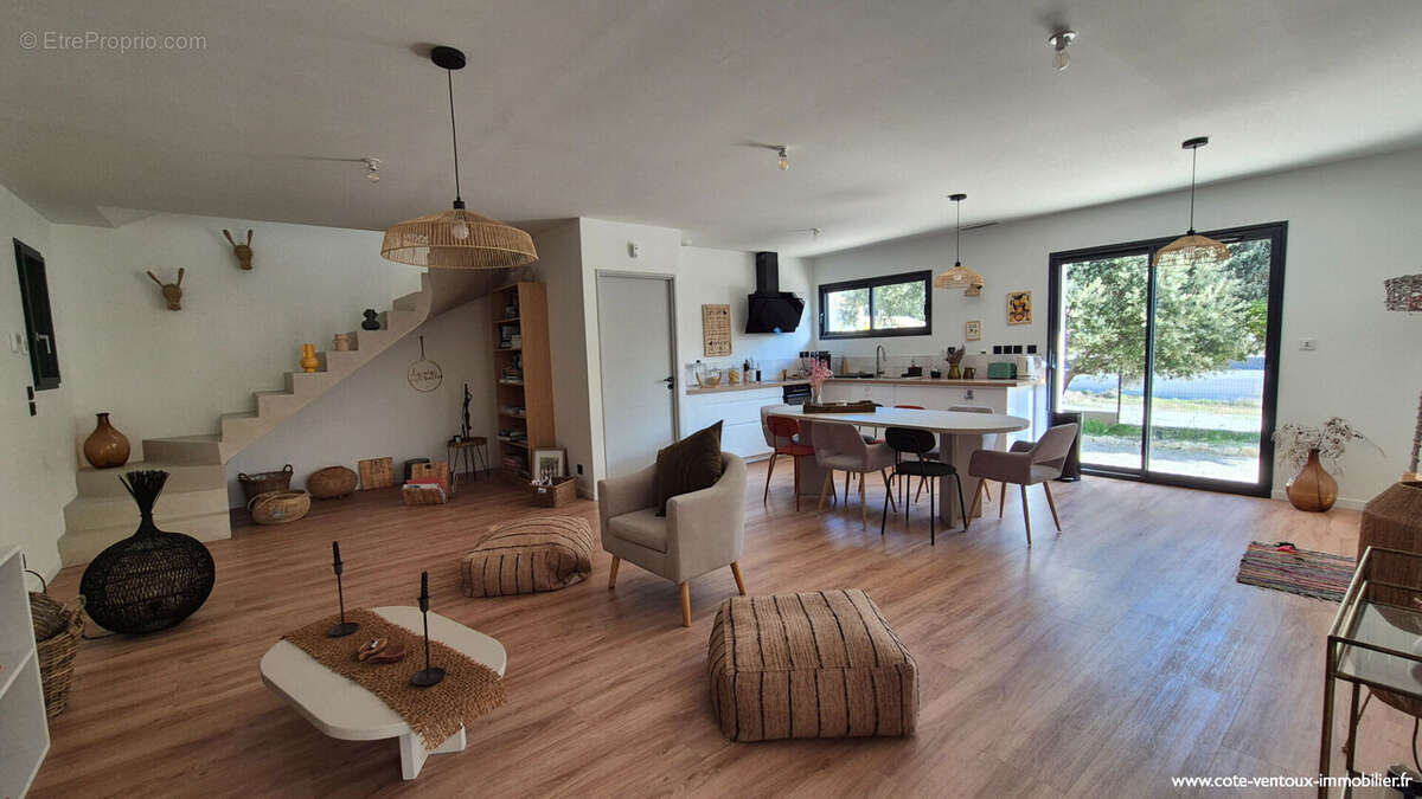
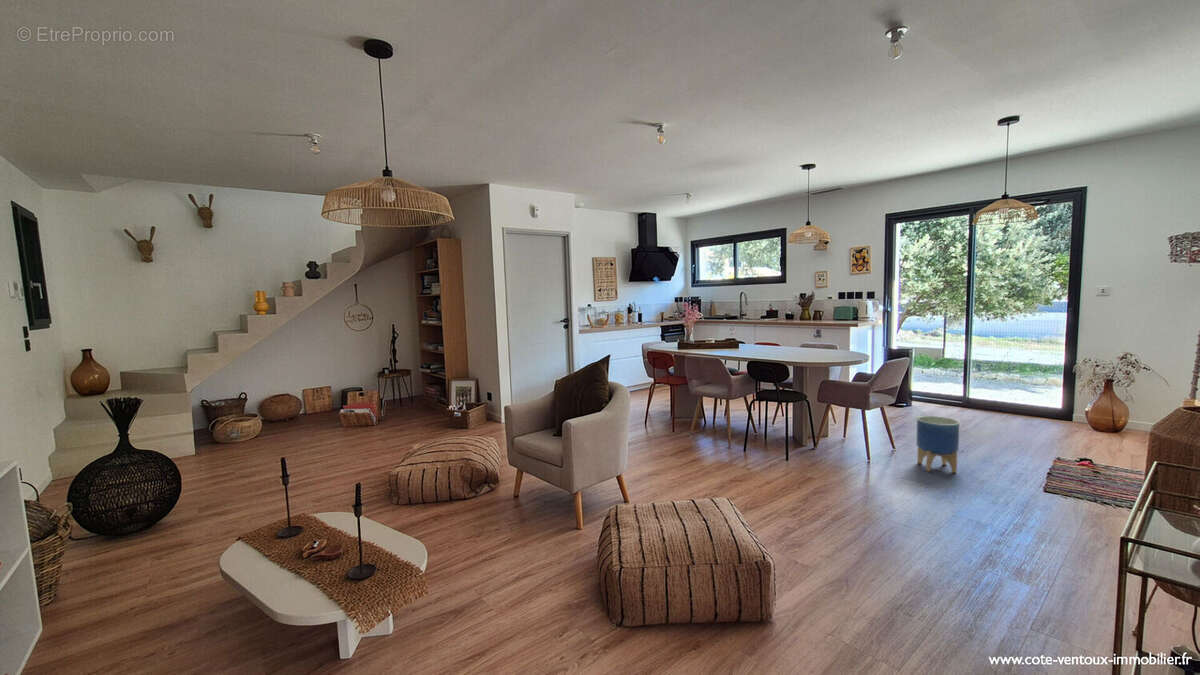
+ planter (937, 444)
